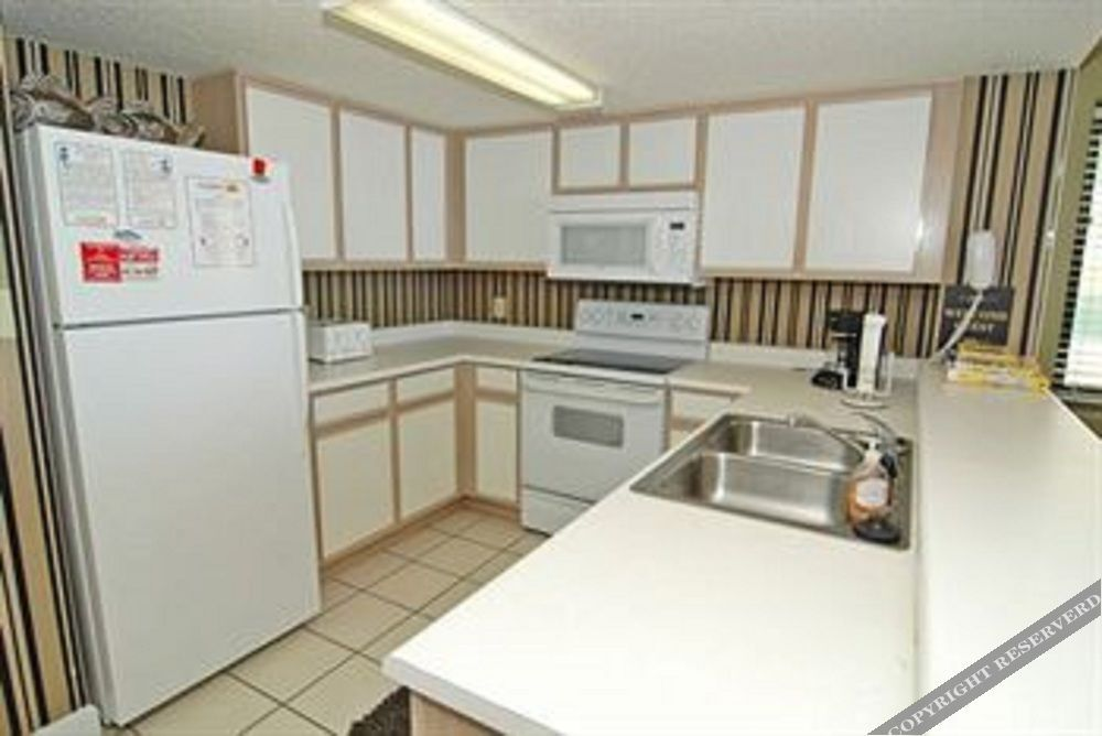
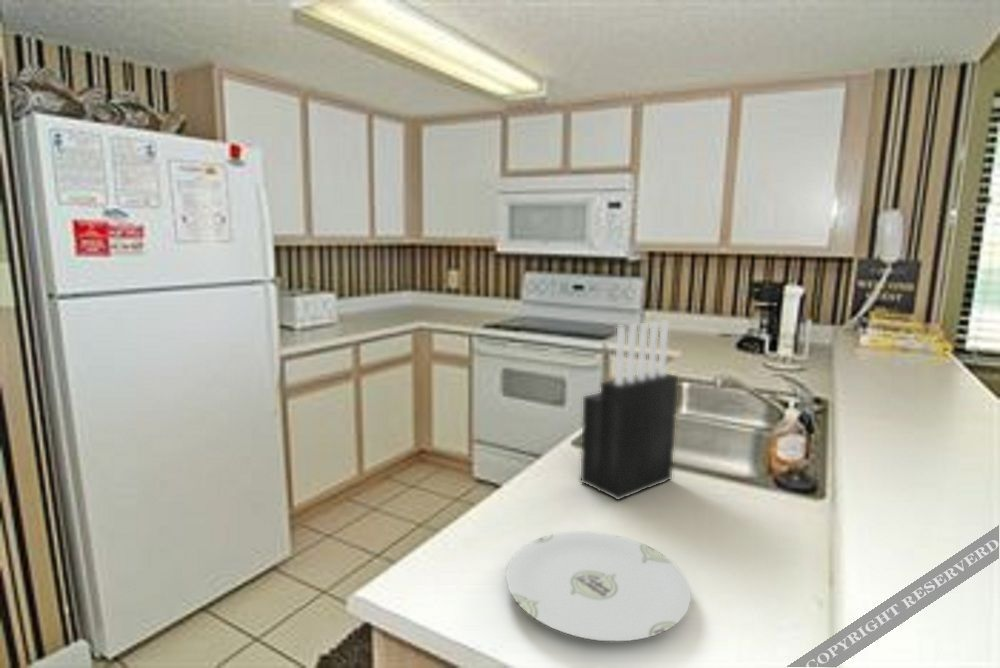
+ plate (595, 583)
+ knife block (626, 402)
